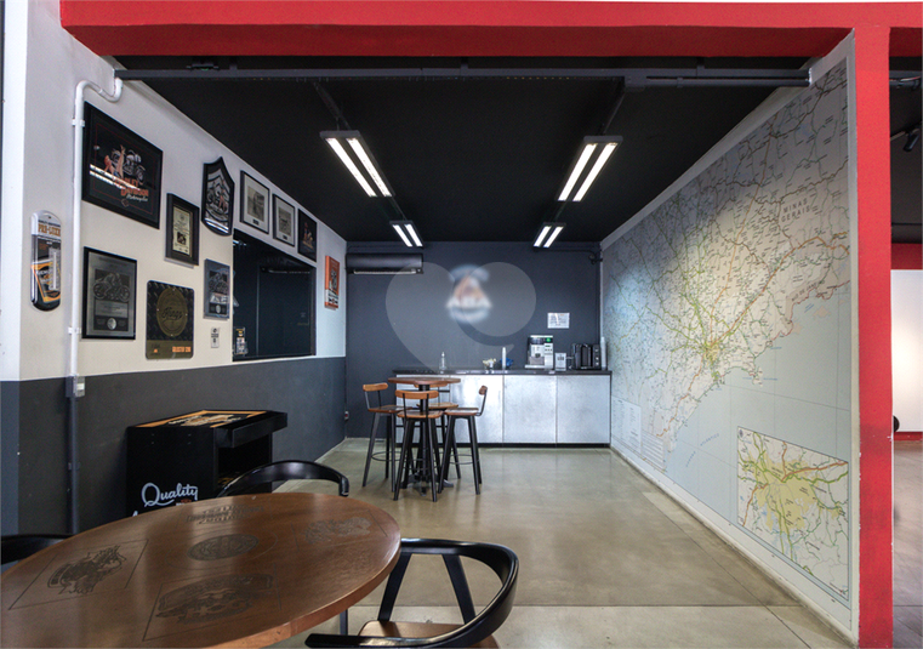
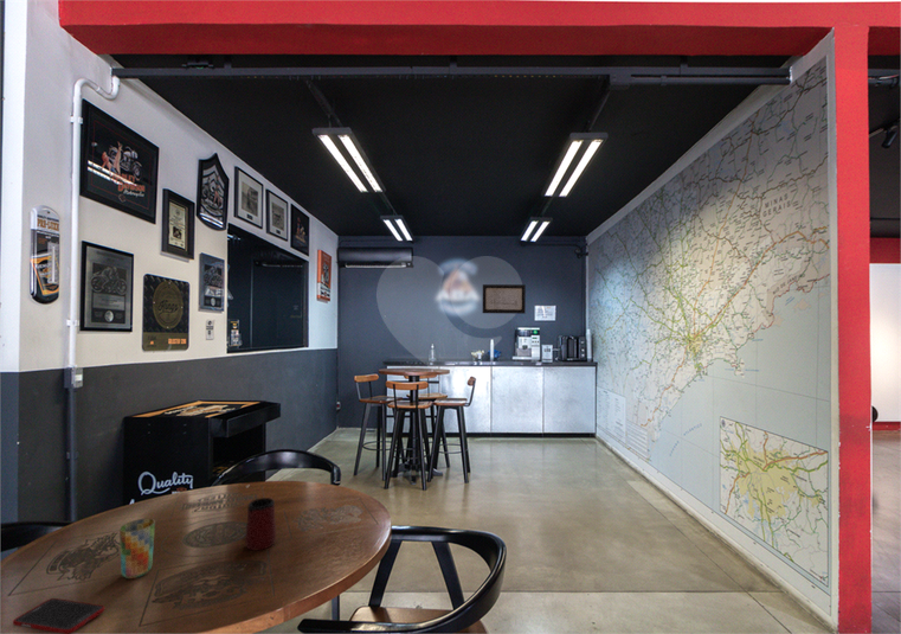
+ mug (263, 520)
+ wall art (503, 299)
+ cell phone (59, 615)
+ cup (136, 549)
